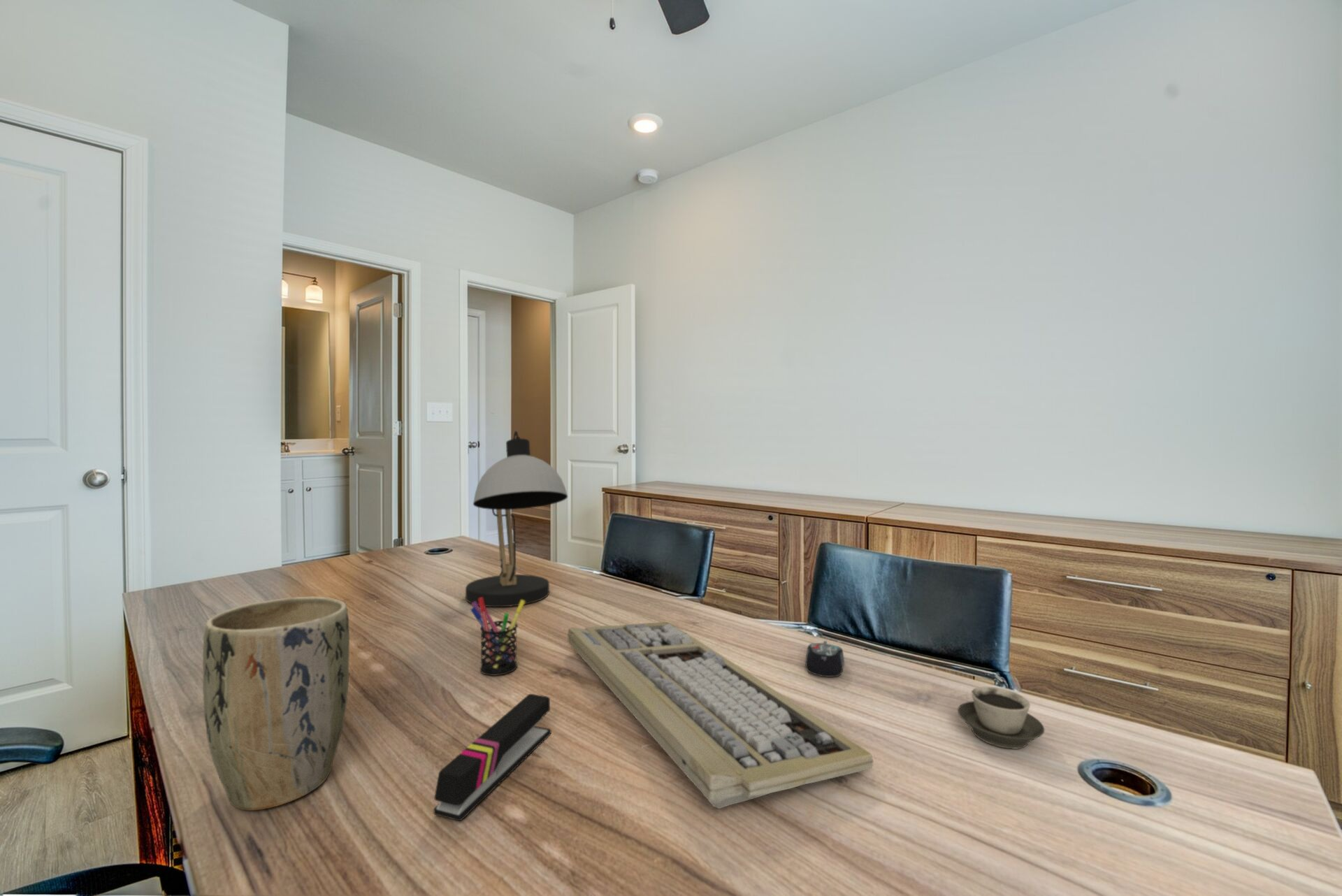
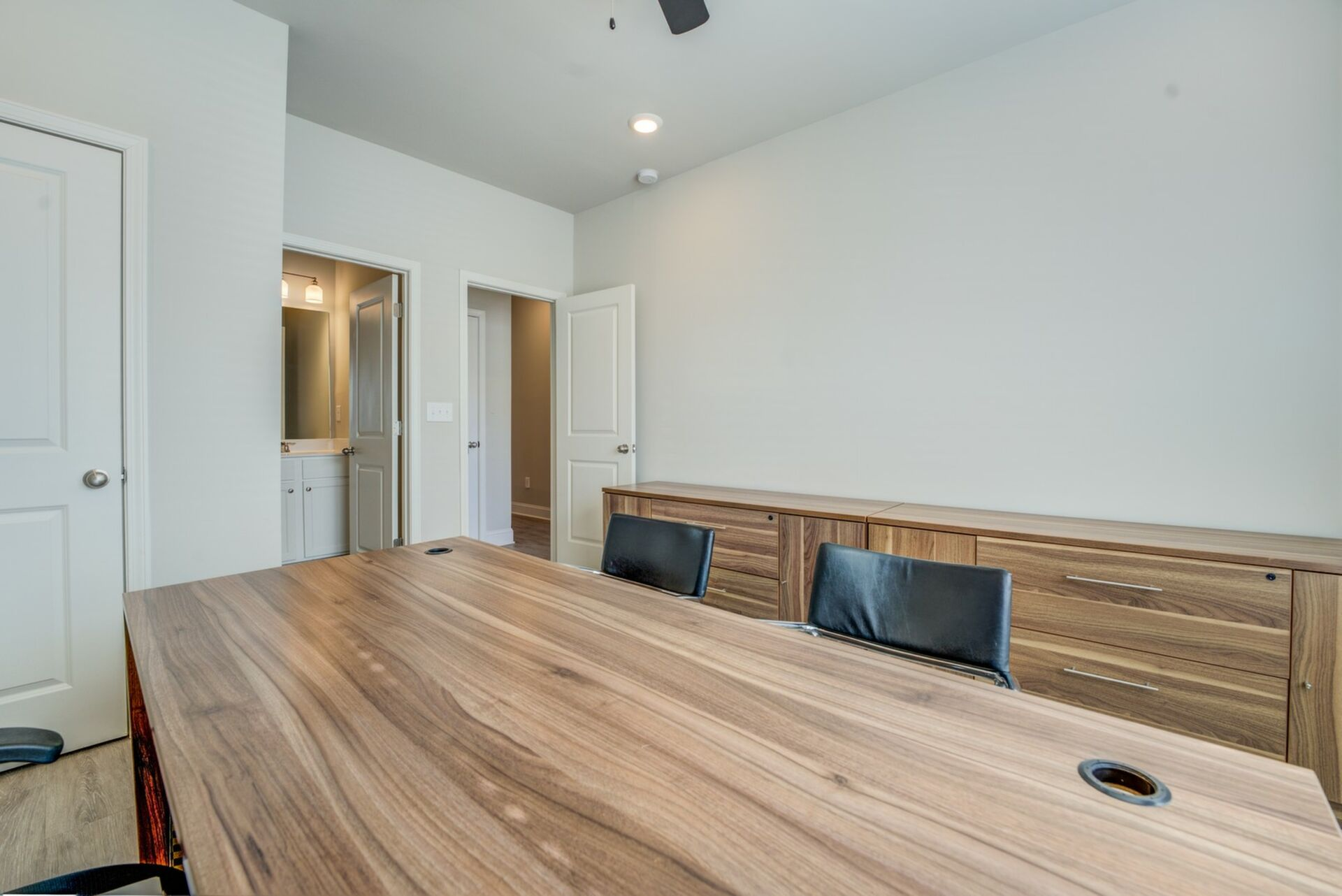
- plant pot (280, 698)
- cup (1000, 716)
- stapler (499, 748)
- computer mouse (824, 654)
- pen holder (498, 633)
- keyboard (684, 682)
- desk lamp (511, 514)
